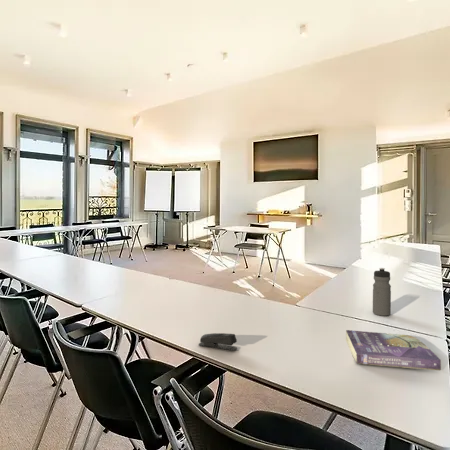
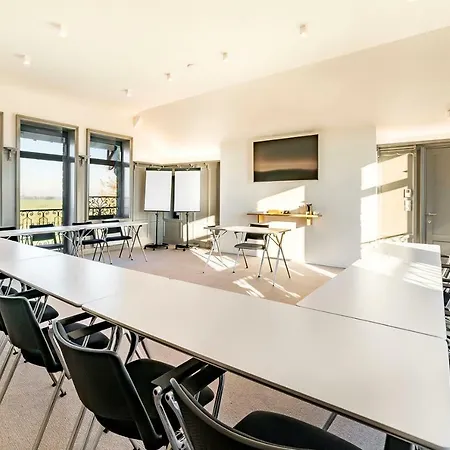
- book (389, 347)
- water bottle (381, 290)
- stapler (217, 339)
